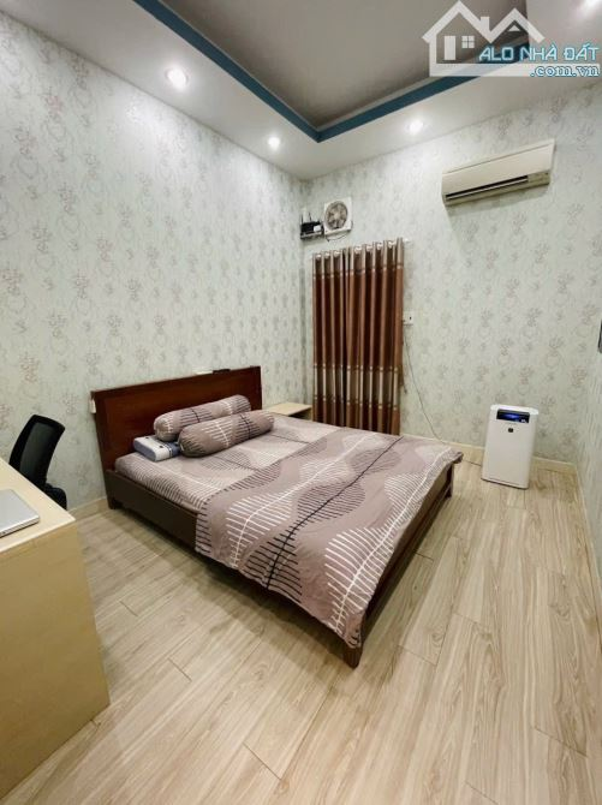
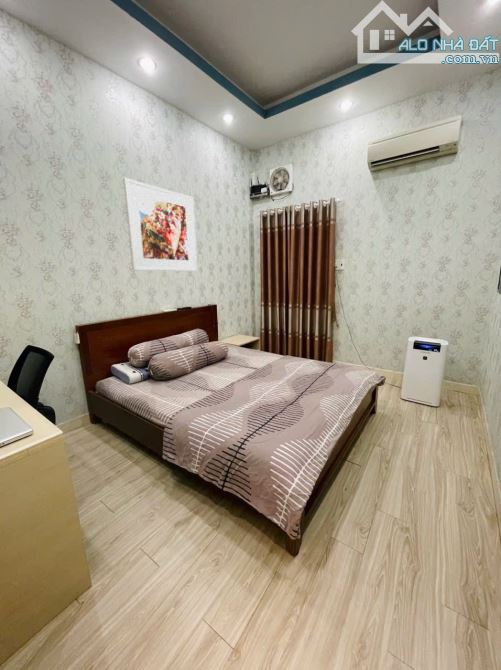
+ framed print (165, 230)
